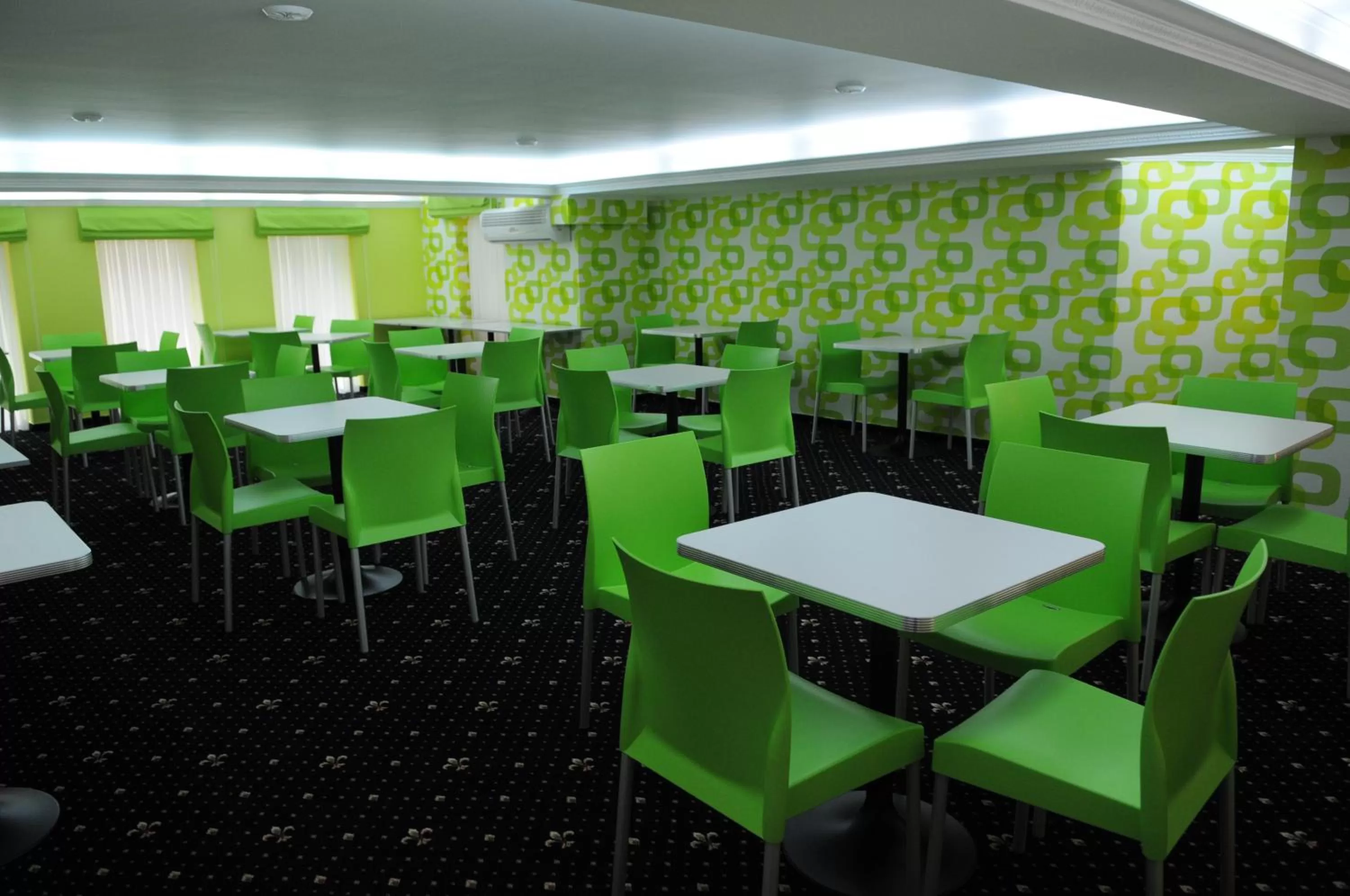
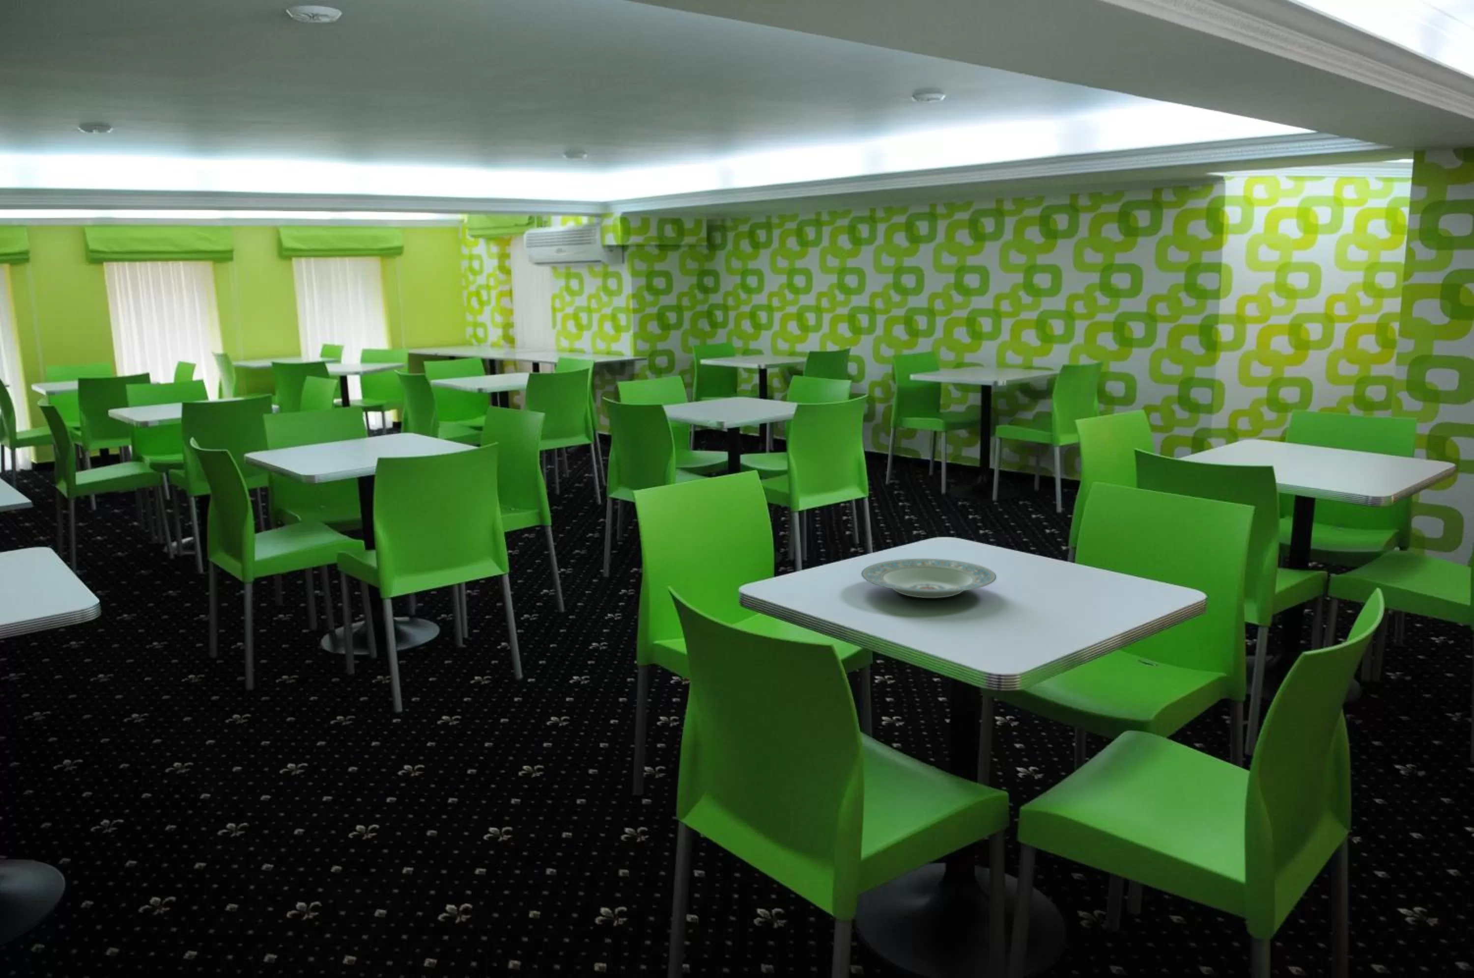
+ plate (928, 582)
